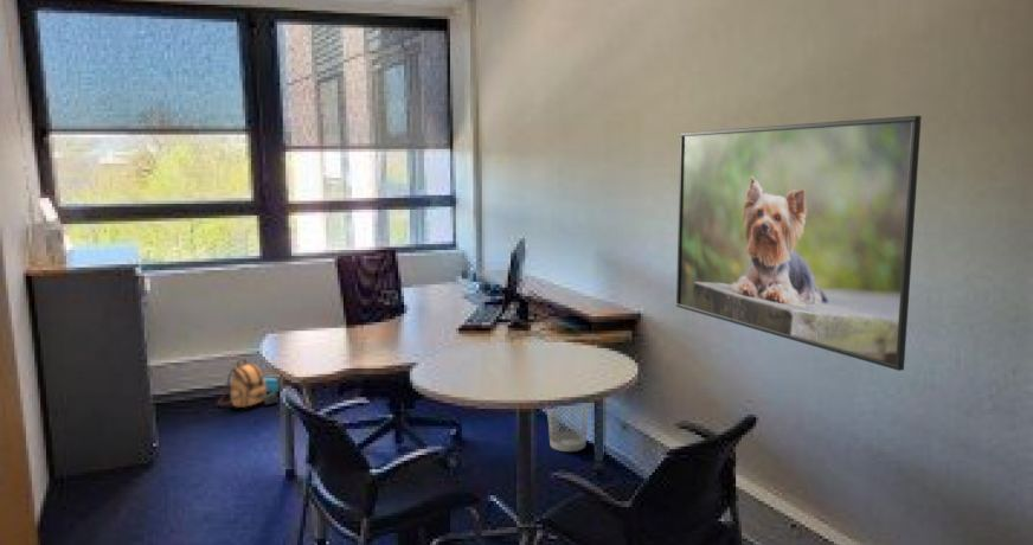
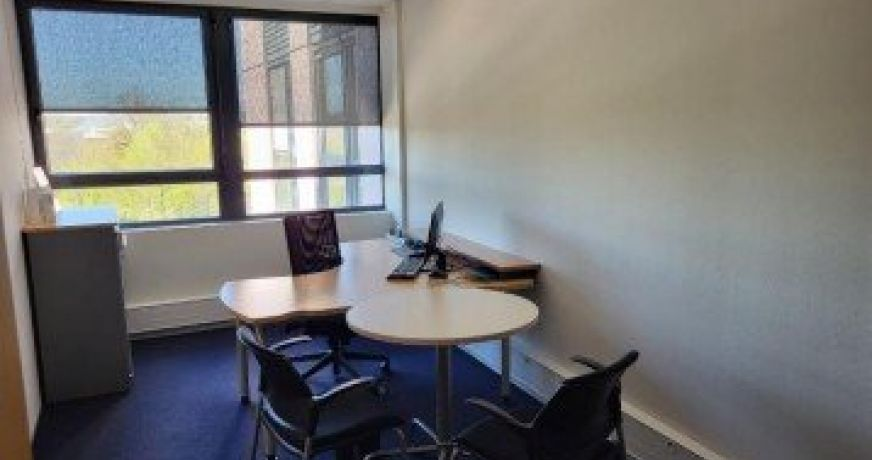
- backpack (258, 376)
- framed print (772, 231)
- wastebasket (567, 418)
